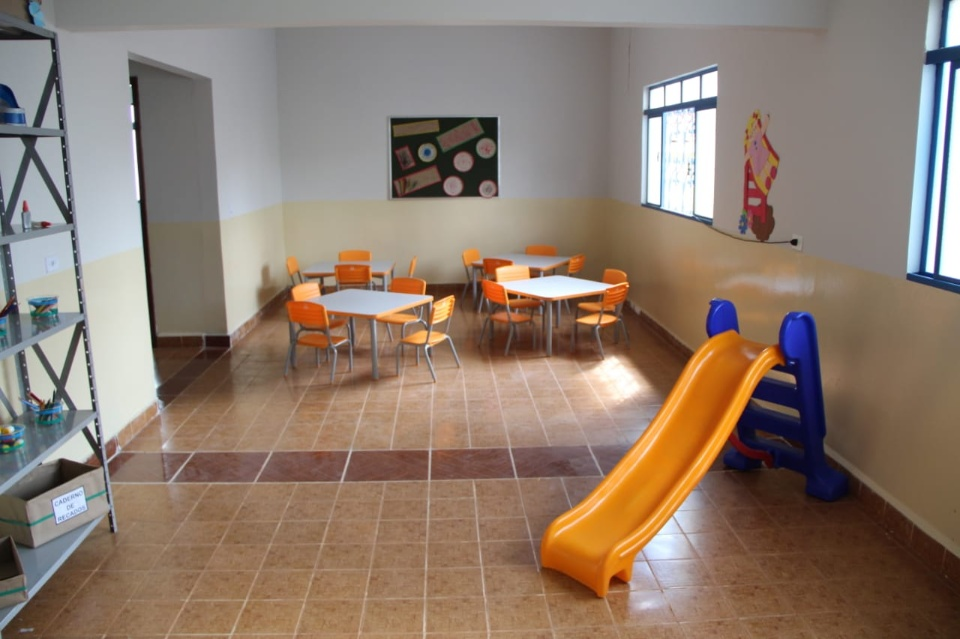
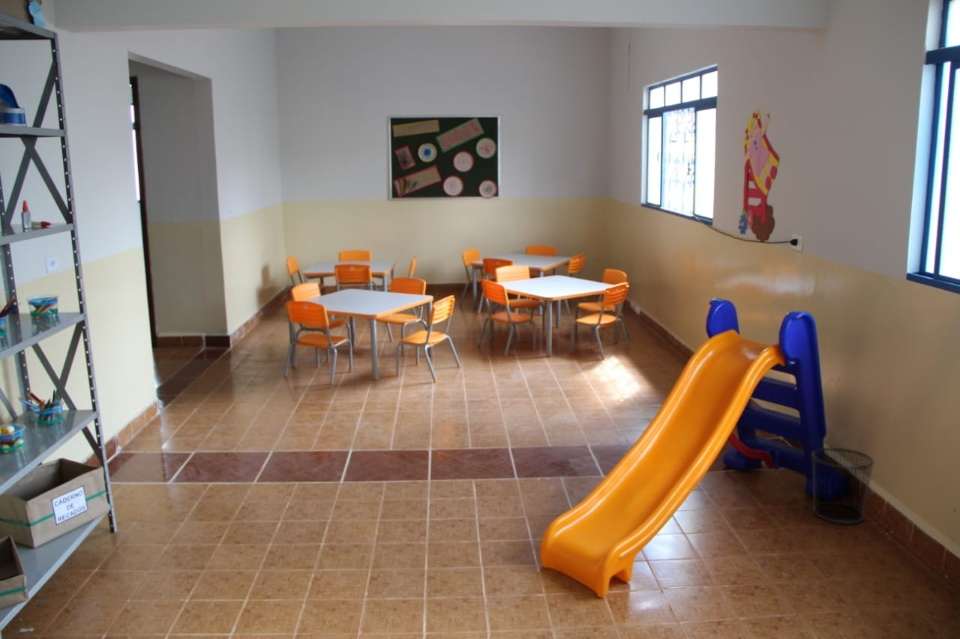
+ waste bin (840, 485)
